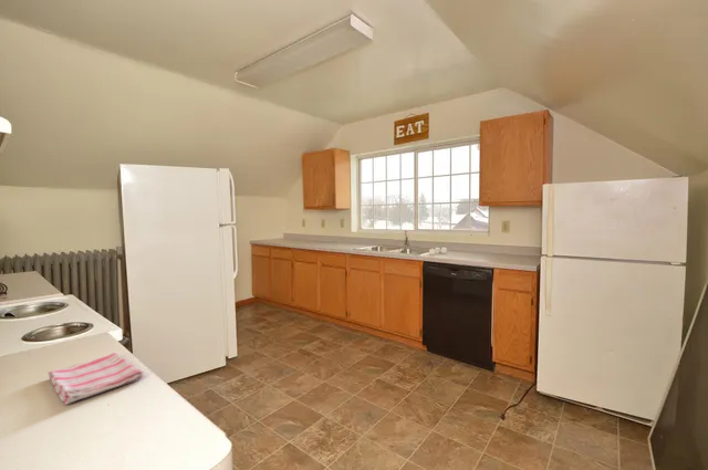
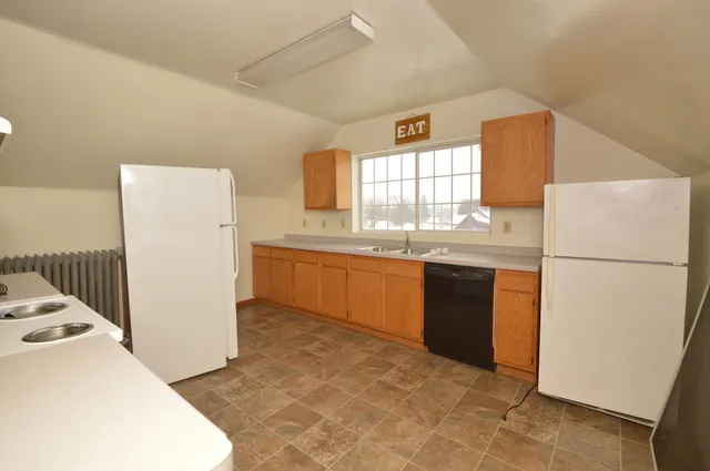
- dish towel (95, 372)
